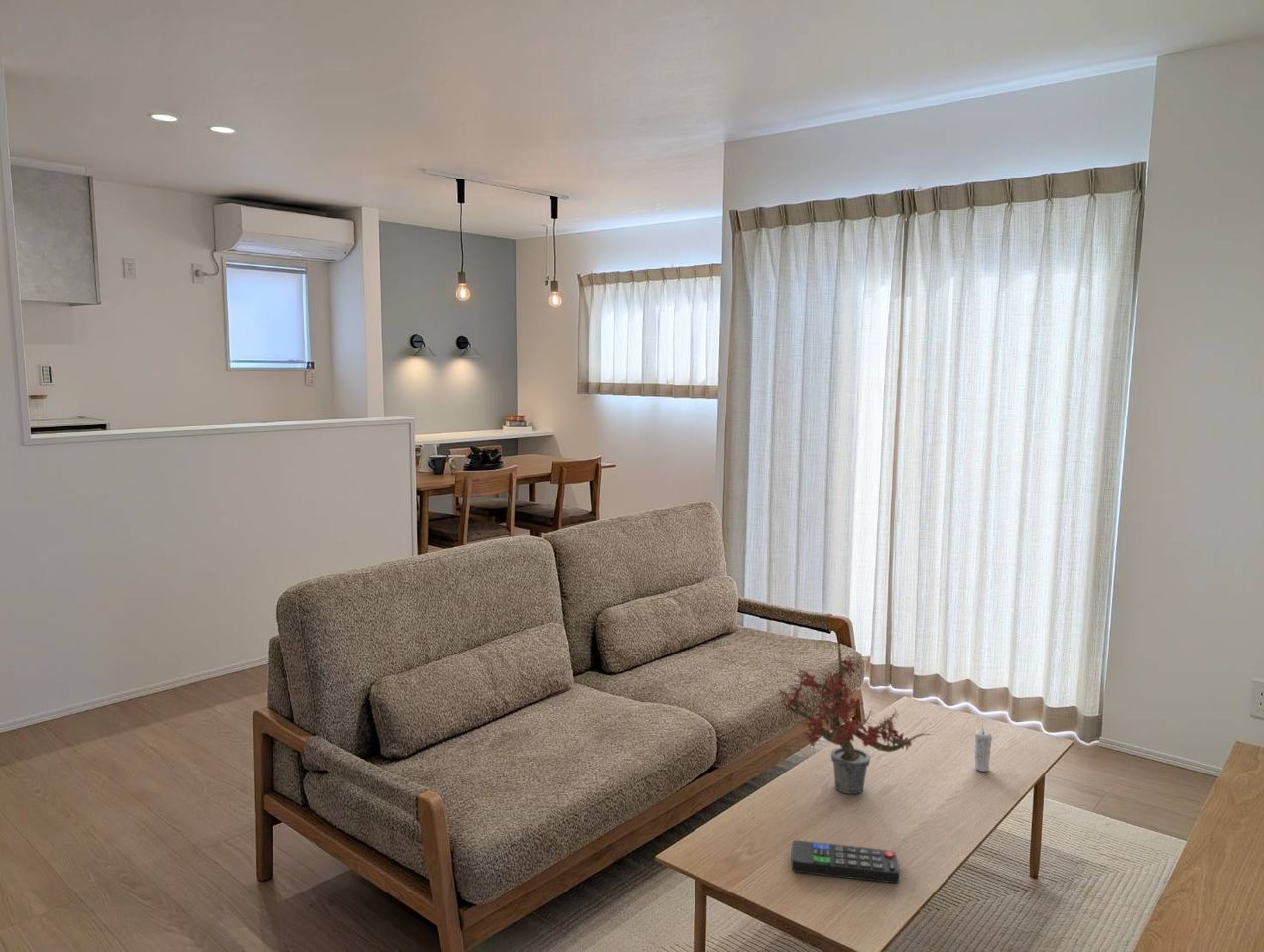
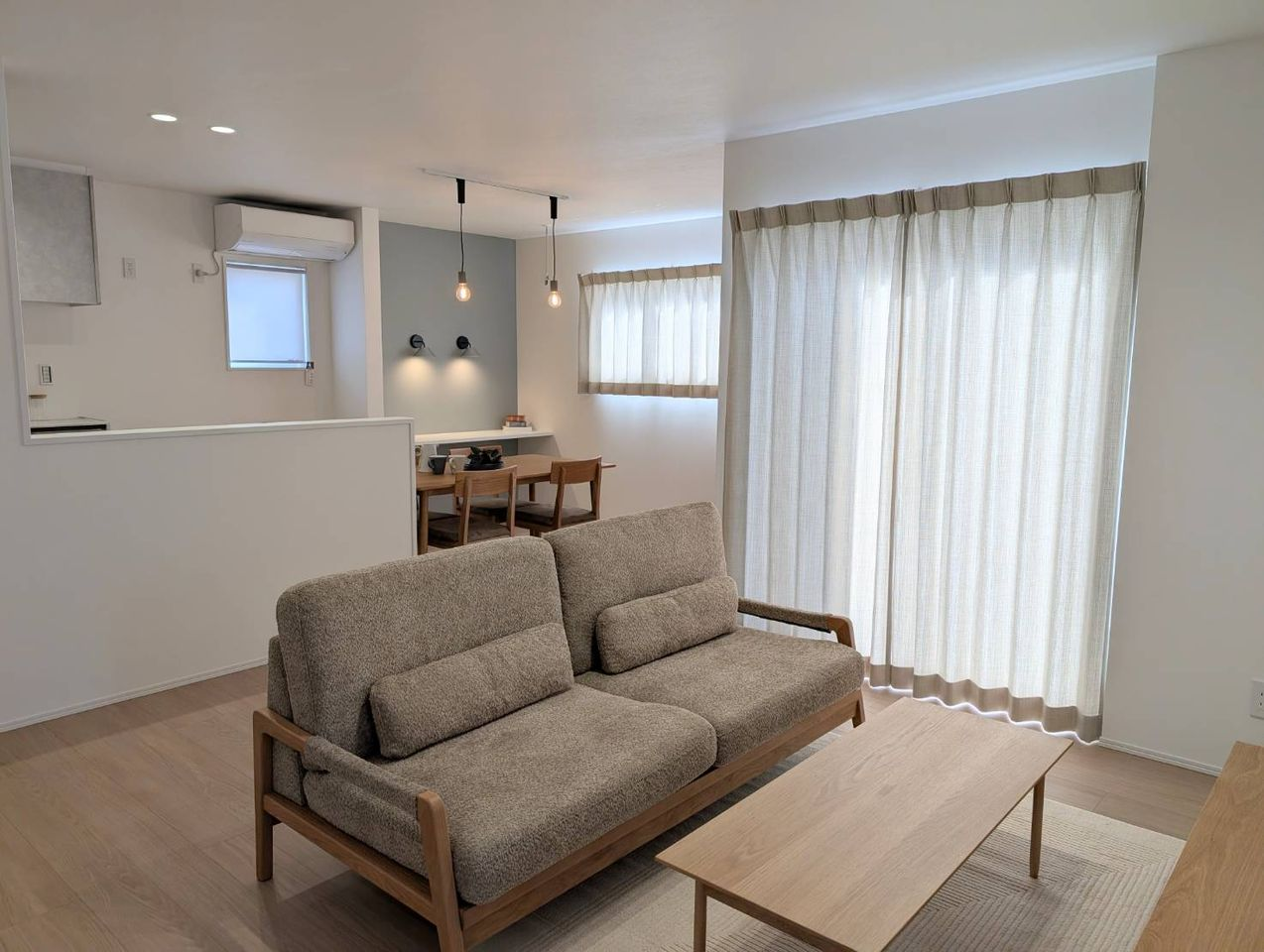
- potted plant (844, 711)
- remote control (843, 860)
- candle (982, 746)
